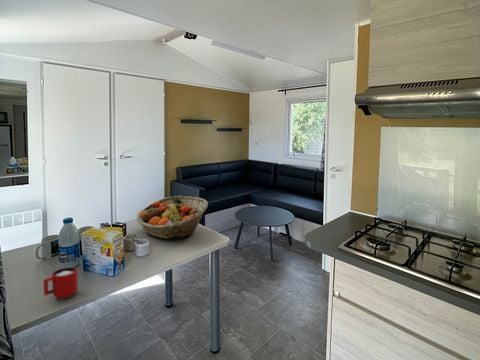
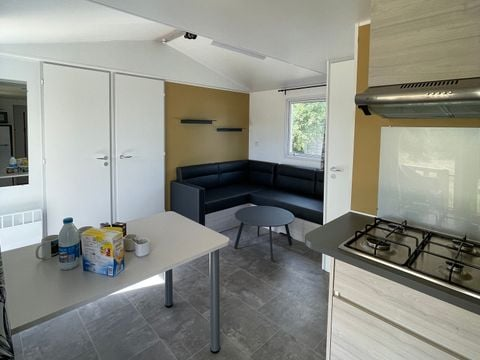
- fruit basket (172, 215)
- mug (61, 285)
